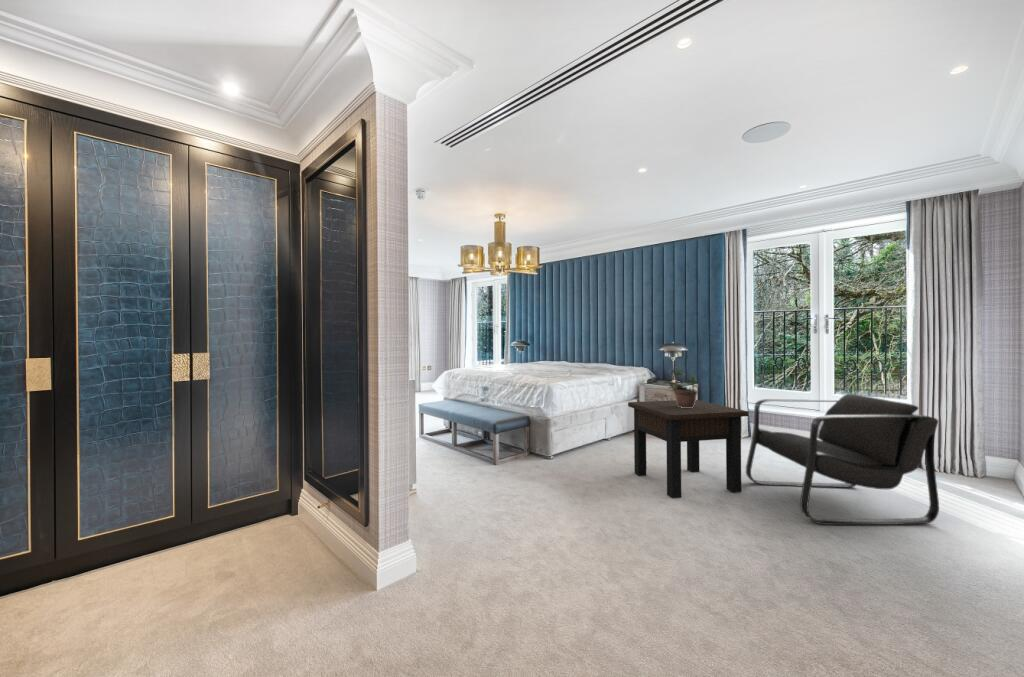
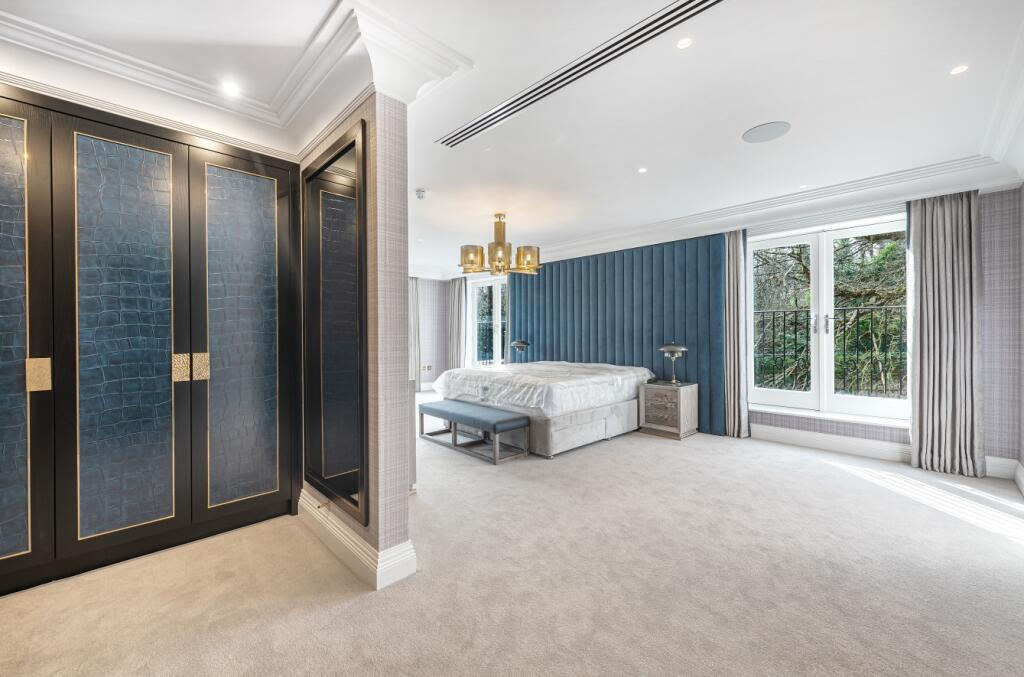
- armchair (832, 449)
- side table (684, 441)
- potted plant (685, 386)
